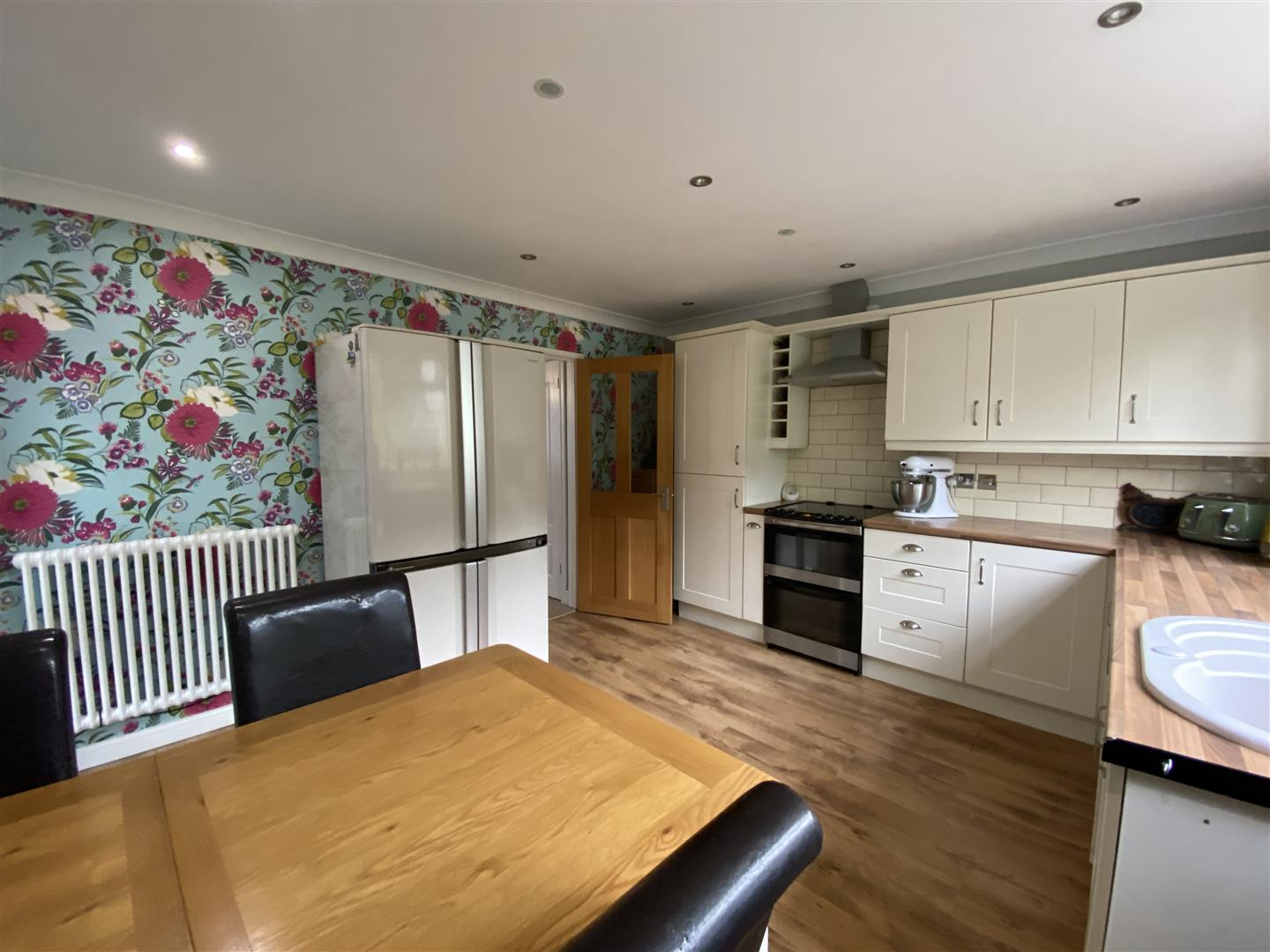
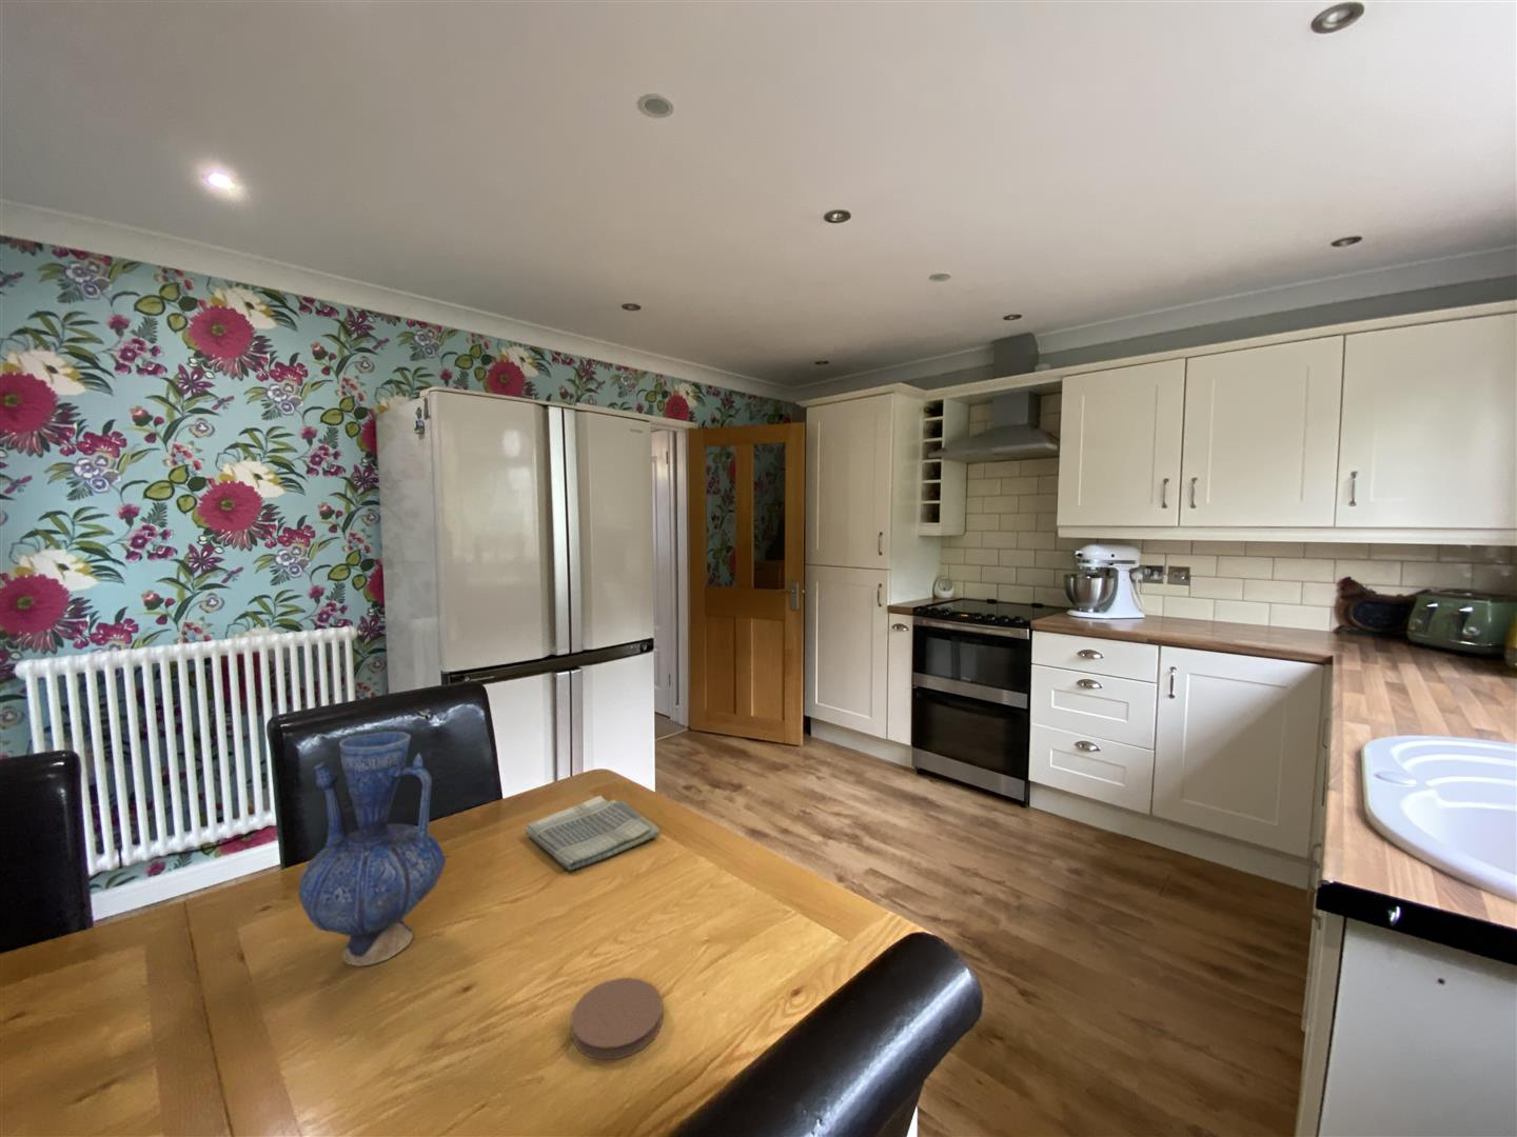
+ vase (371, 844)
+ dish towel (594, 828)
+ coaster (618, 1015)
